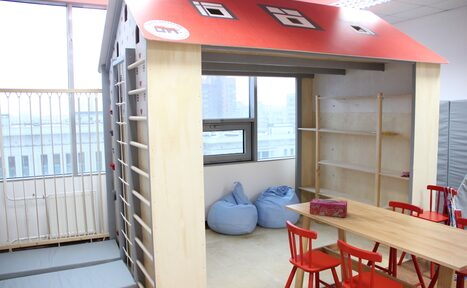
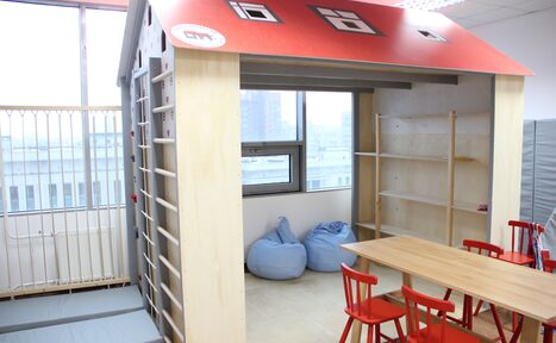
- tissue box (328, 207)
